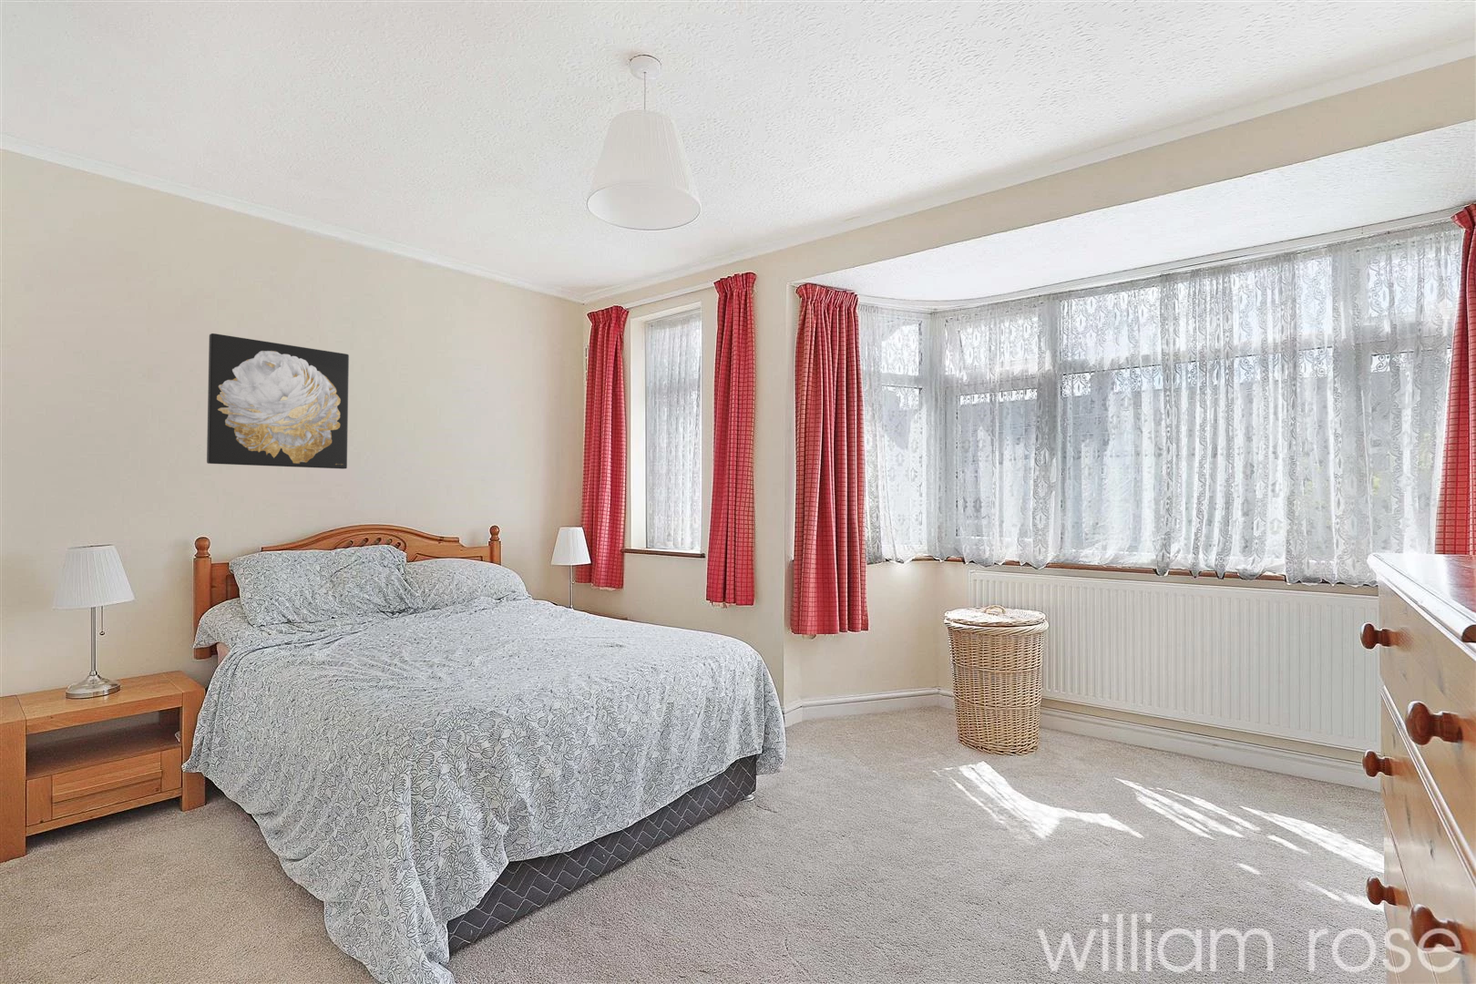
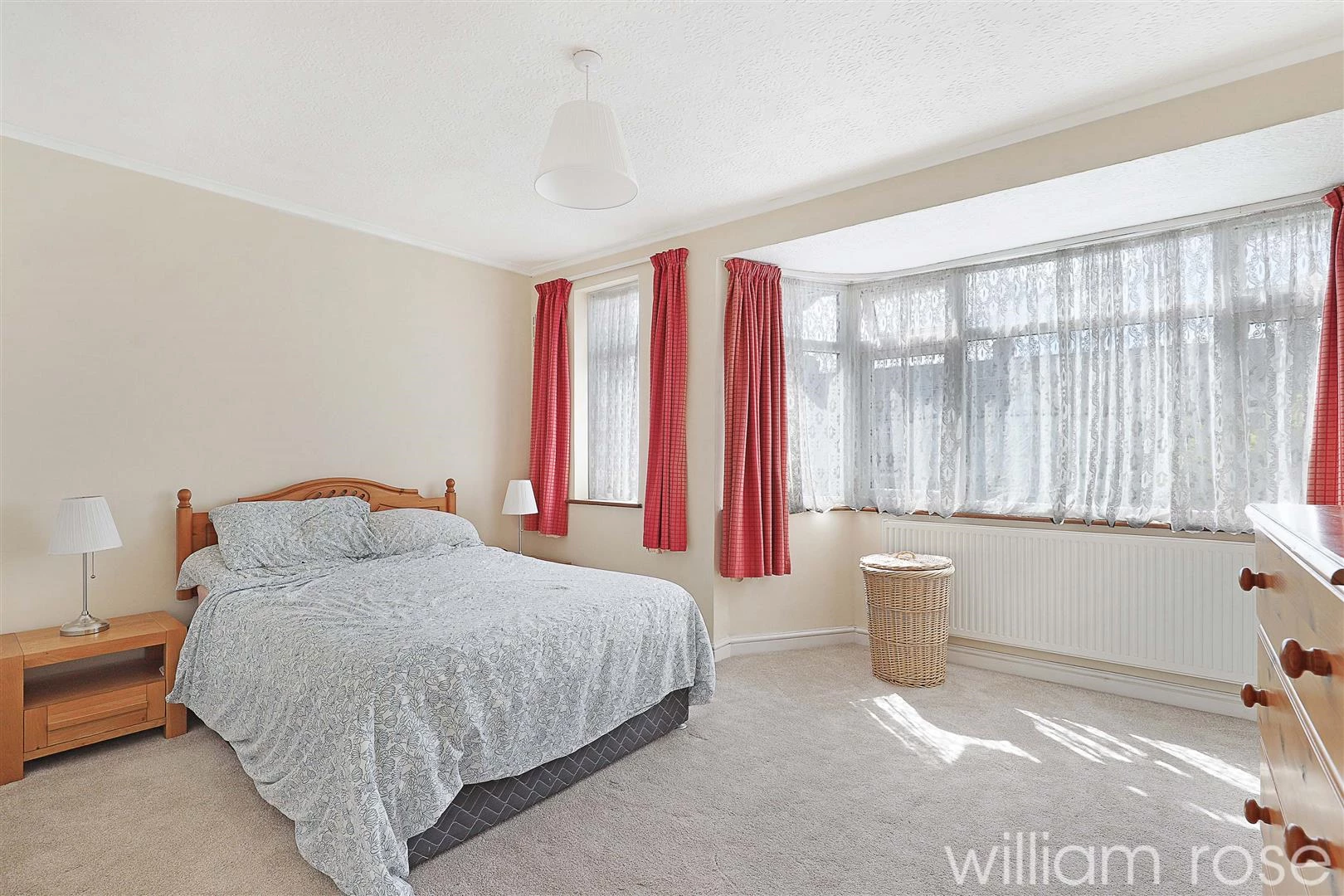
- wall art (281, 405)
